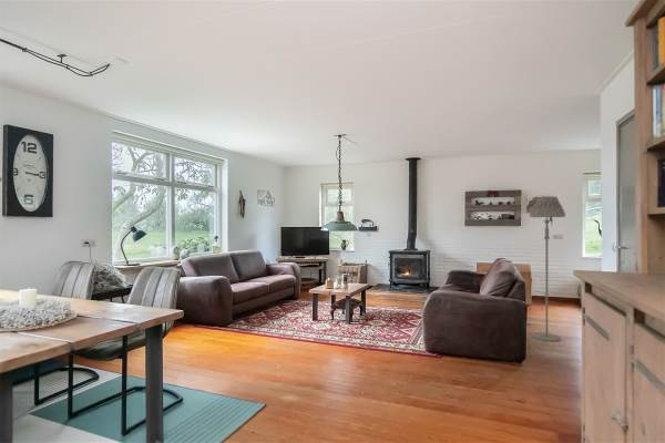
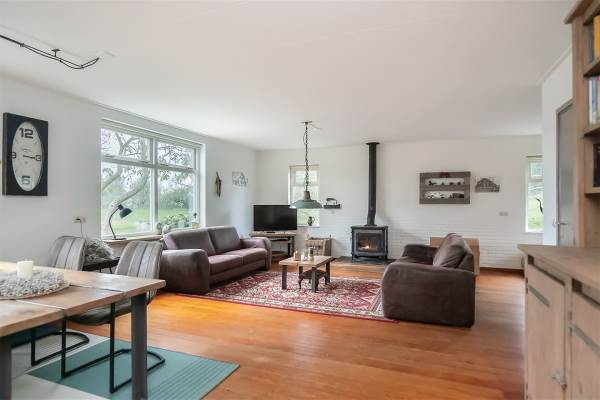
- floor lamp (546, 267)
